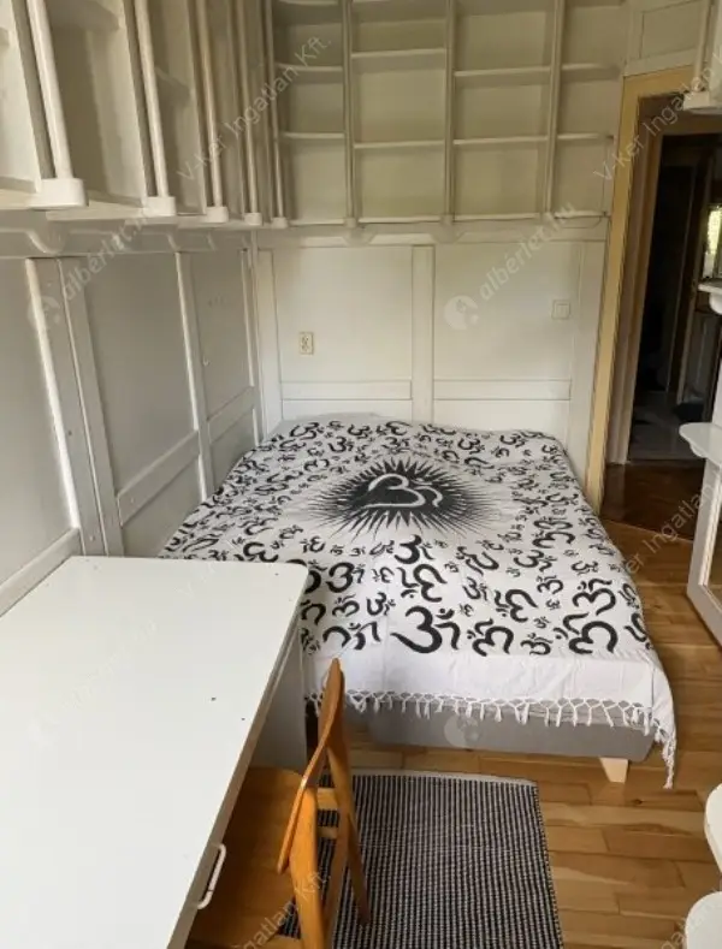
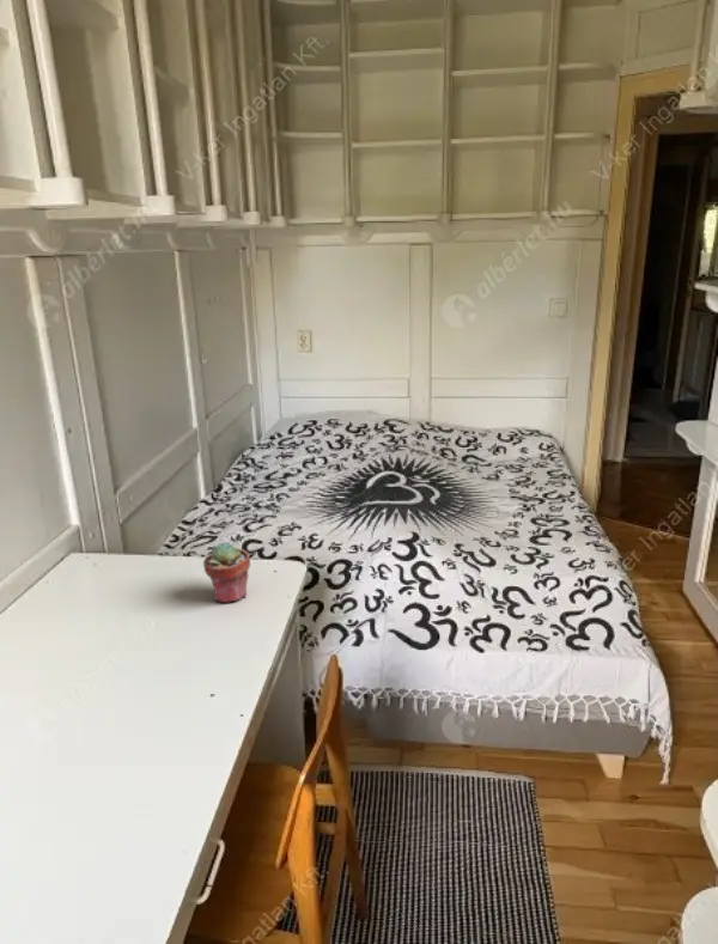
+ potted succulent (227, 568)
